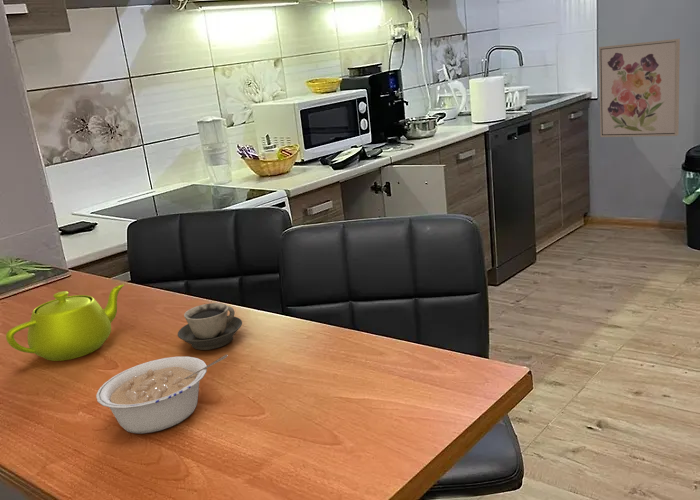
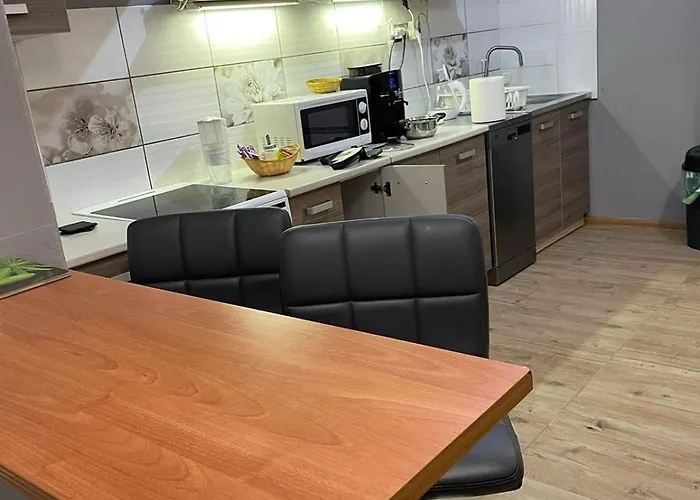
- legume (159, 391)
- teapot (71, 320)
- cup (209, 326)
- wall art (638, 90)
